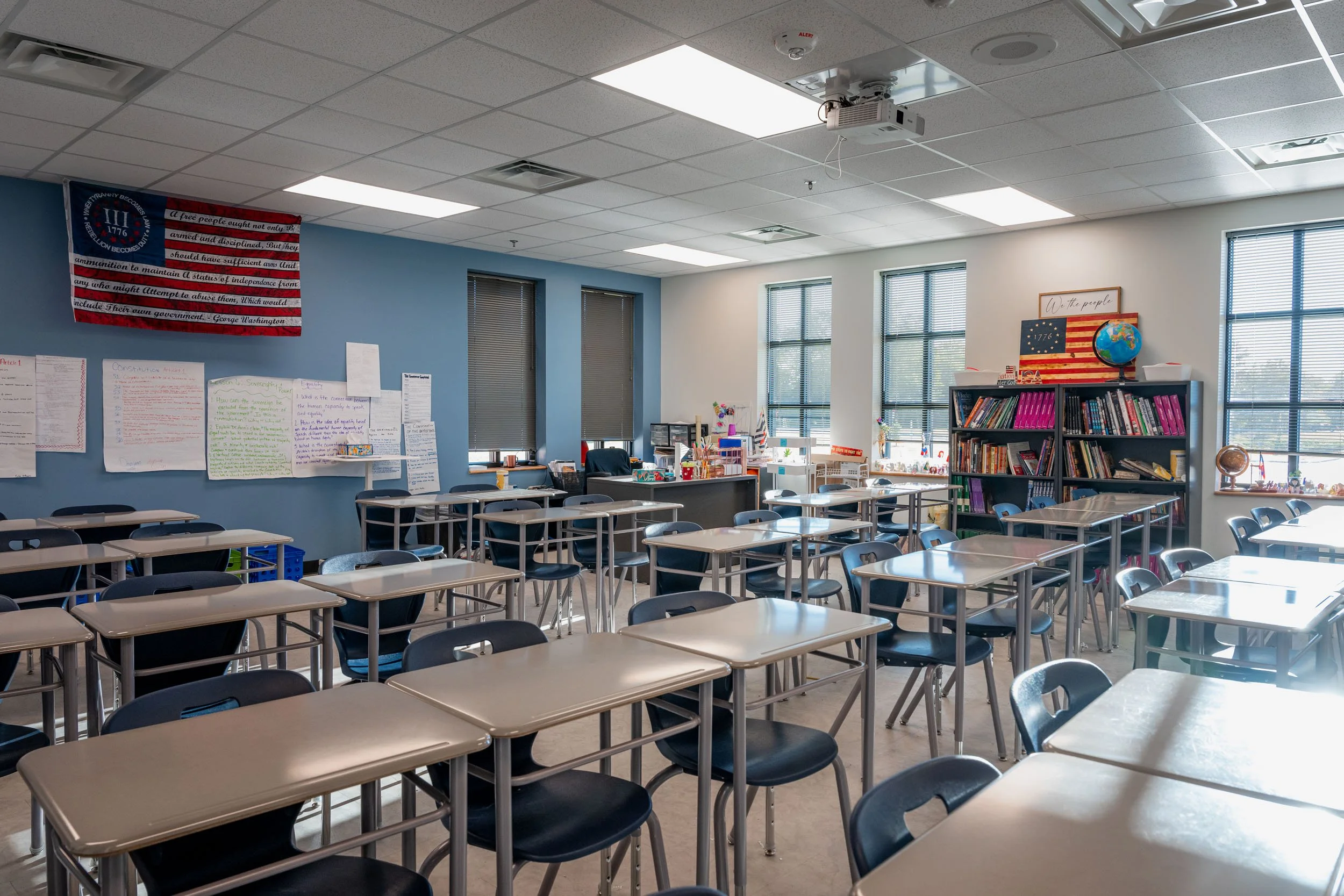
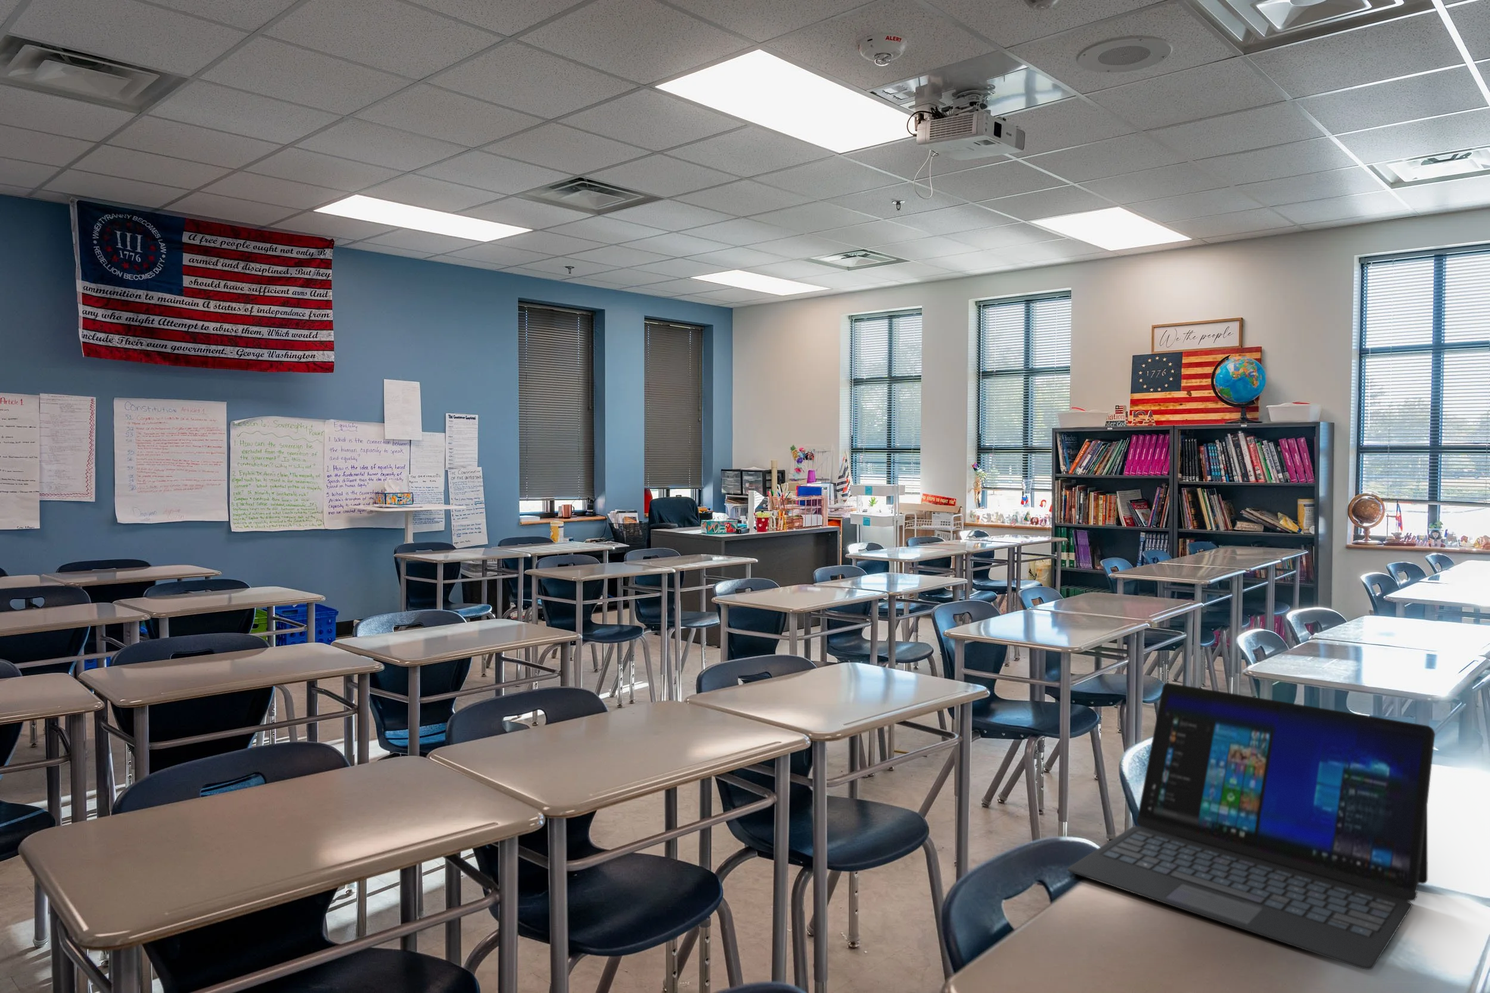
+ laptop (1248, 799)
